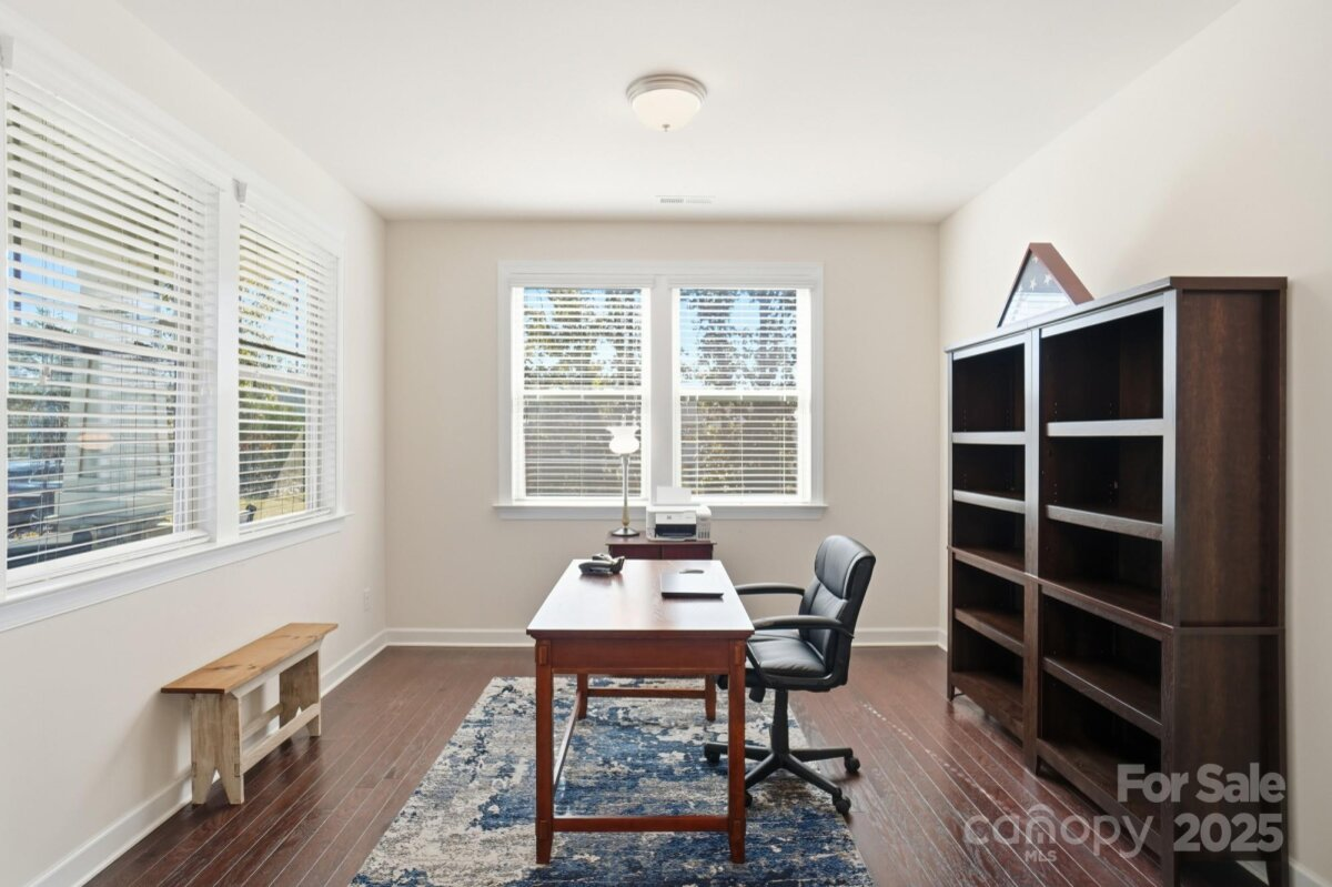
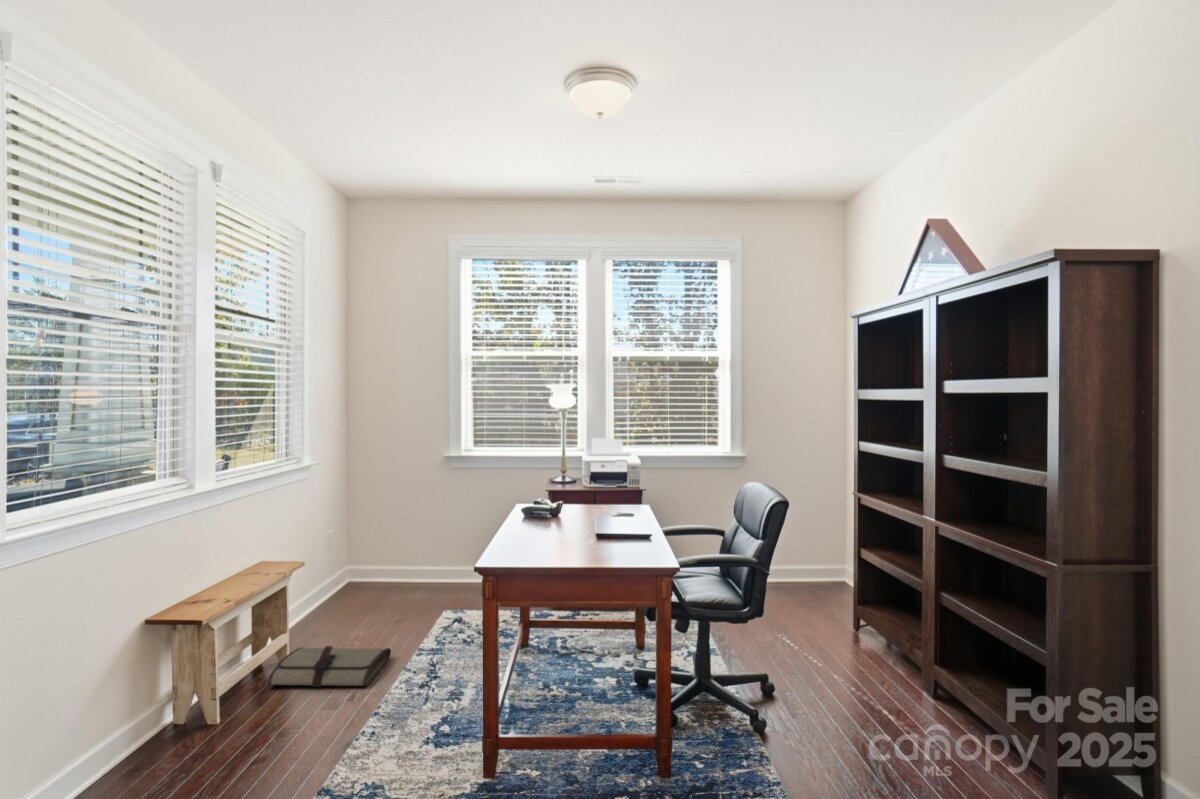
+ tool roll (332, 658)
